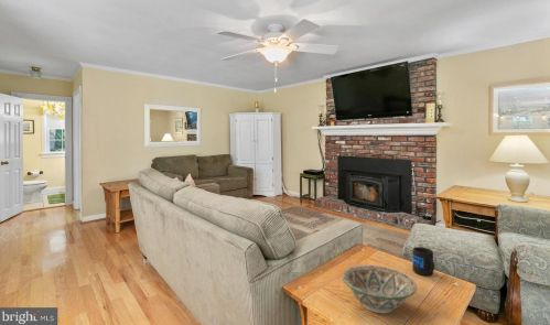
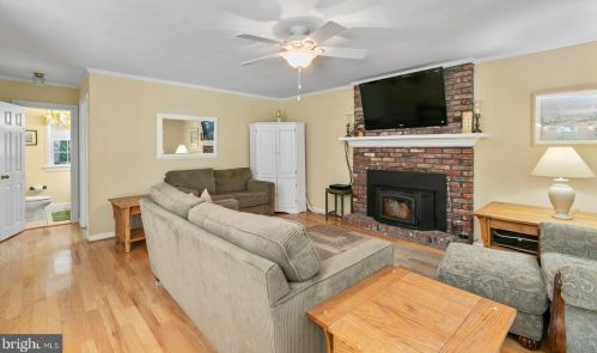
- decorative bowl (377, 292)
- mug (424, 262)
